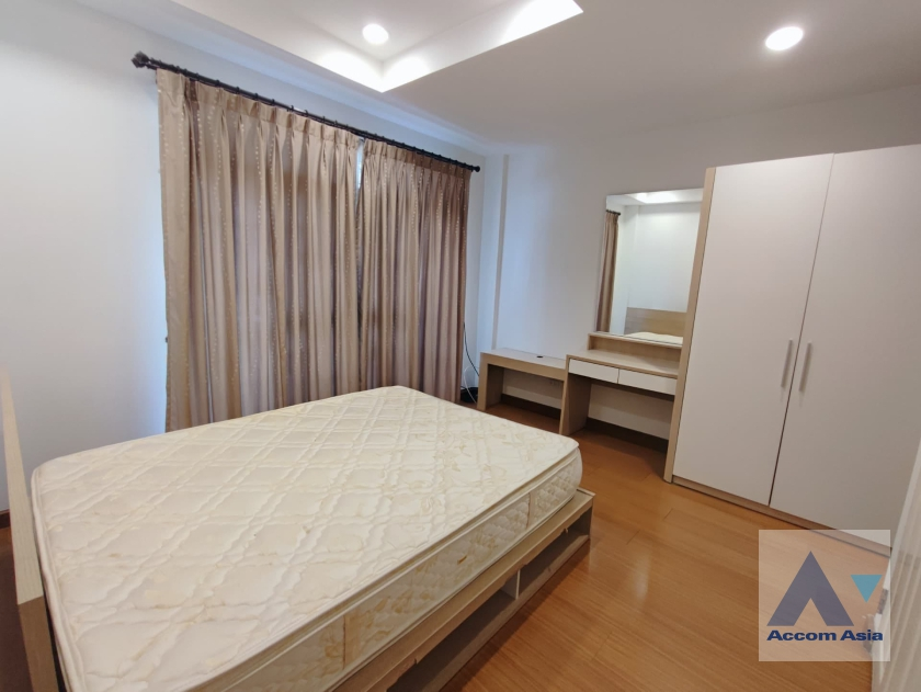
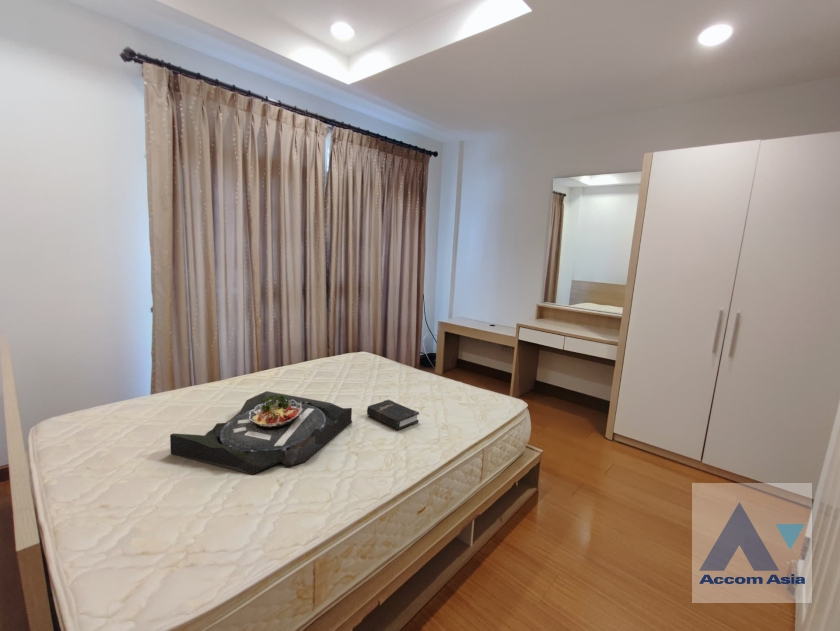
+ serving tray (272, 416)
+ hardback book (392, 414)
